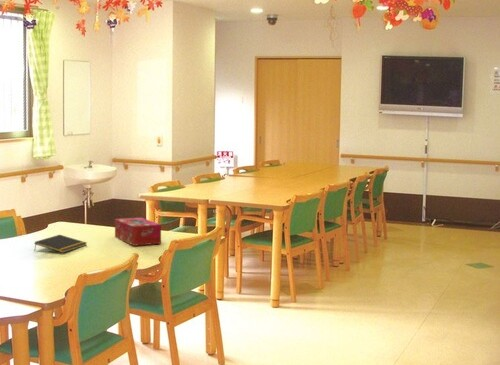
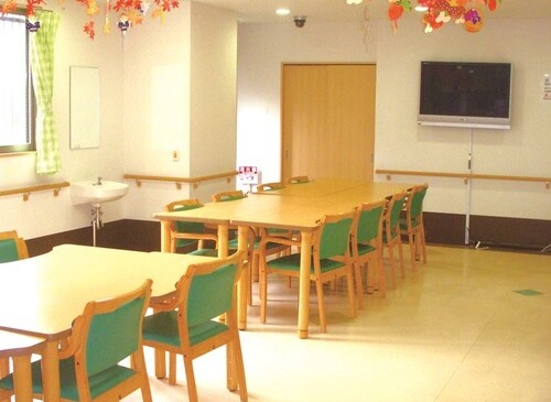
- notepad (61, 243)
- tissue box (137, 231)
